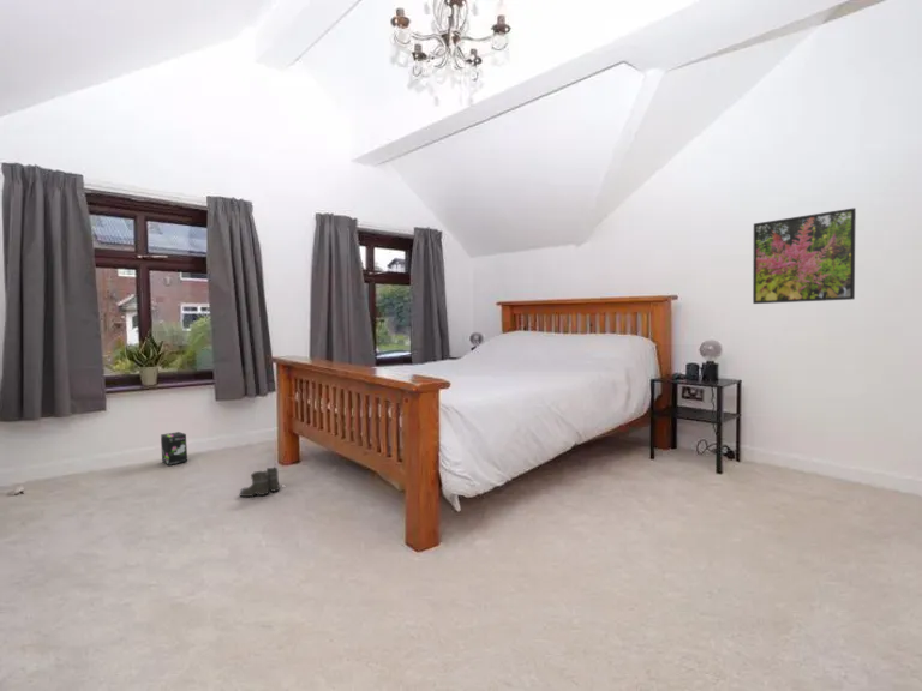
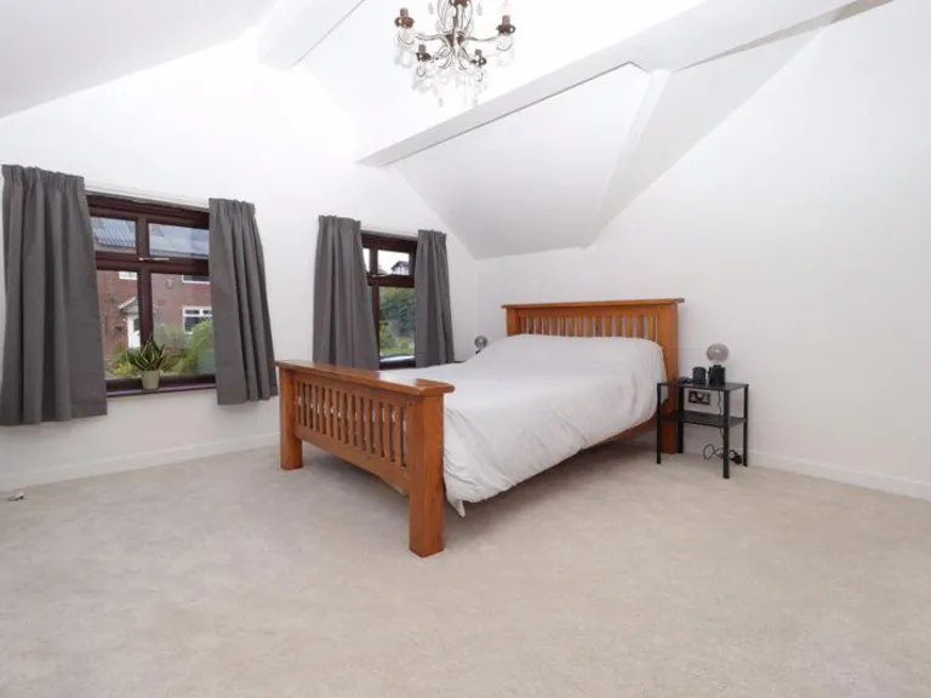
- box (173, 447)
- boots (263, 480)
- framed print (801, 259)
